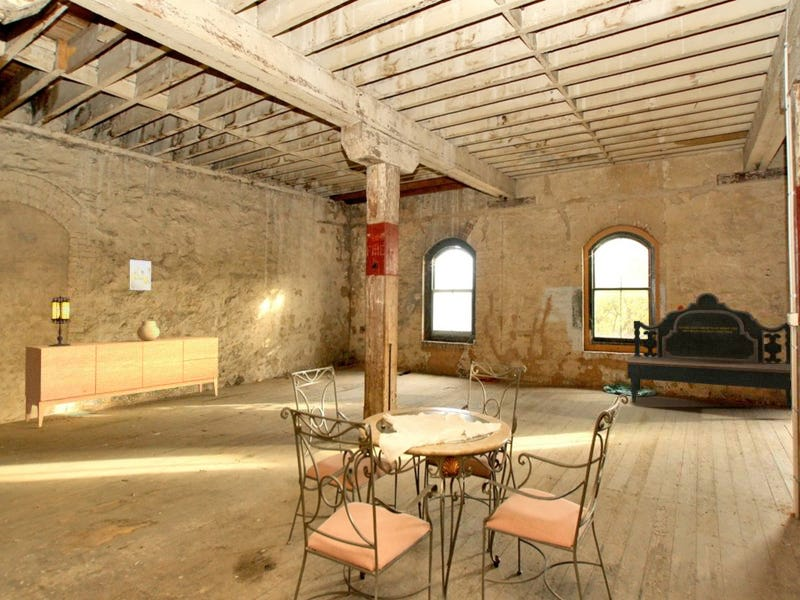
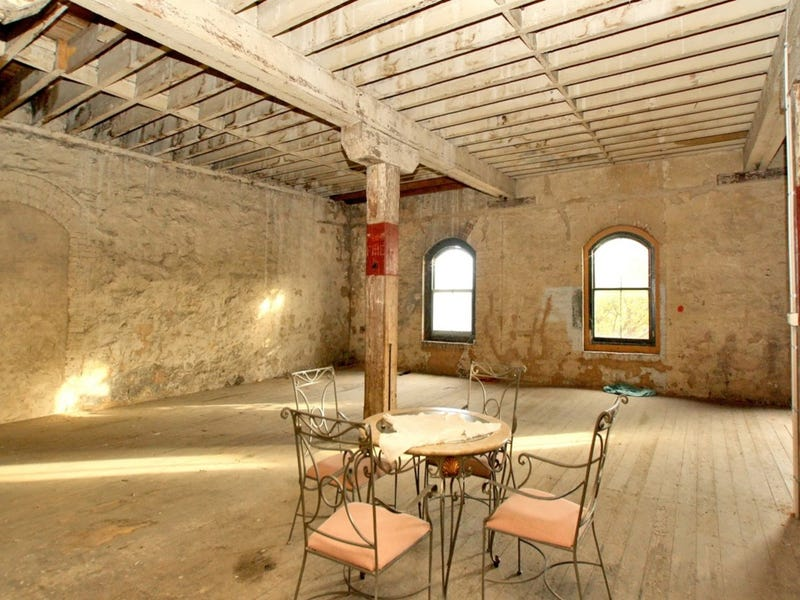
- ceramic pot (148, 330)
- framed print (140, 275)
- bench (709, 348)
- table lamp (60, 320)
- sideboard (133, 374)
